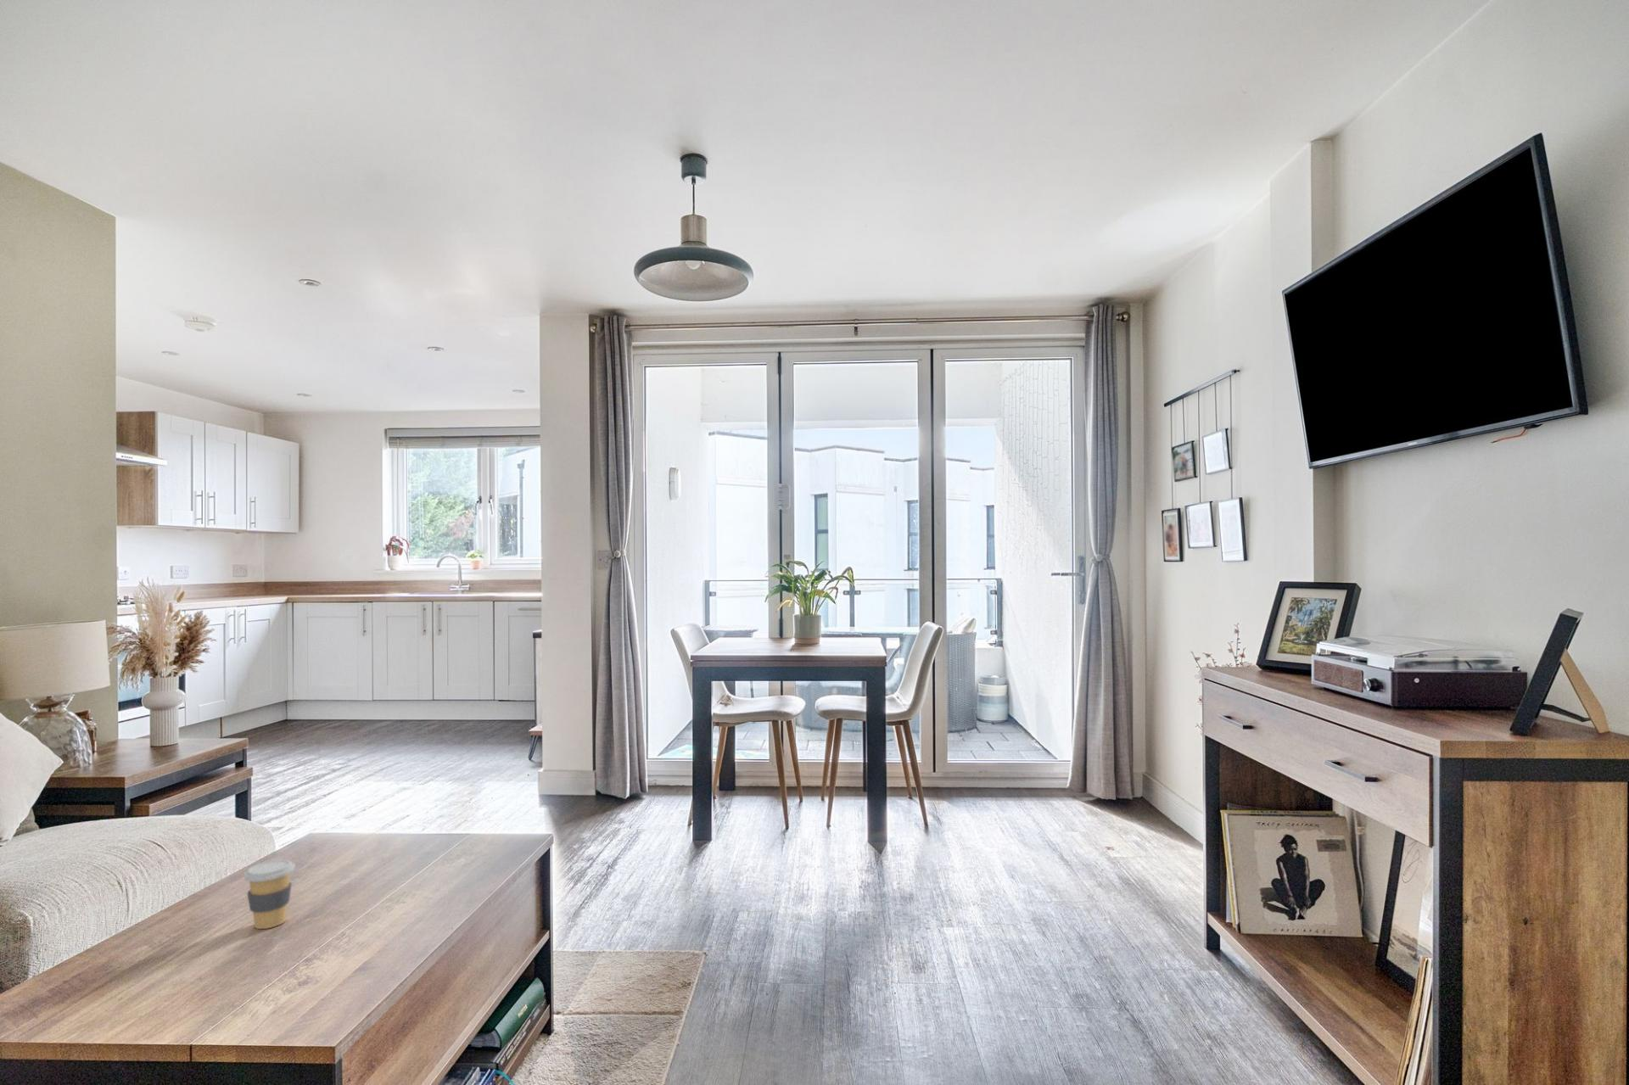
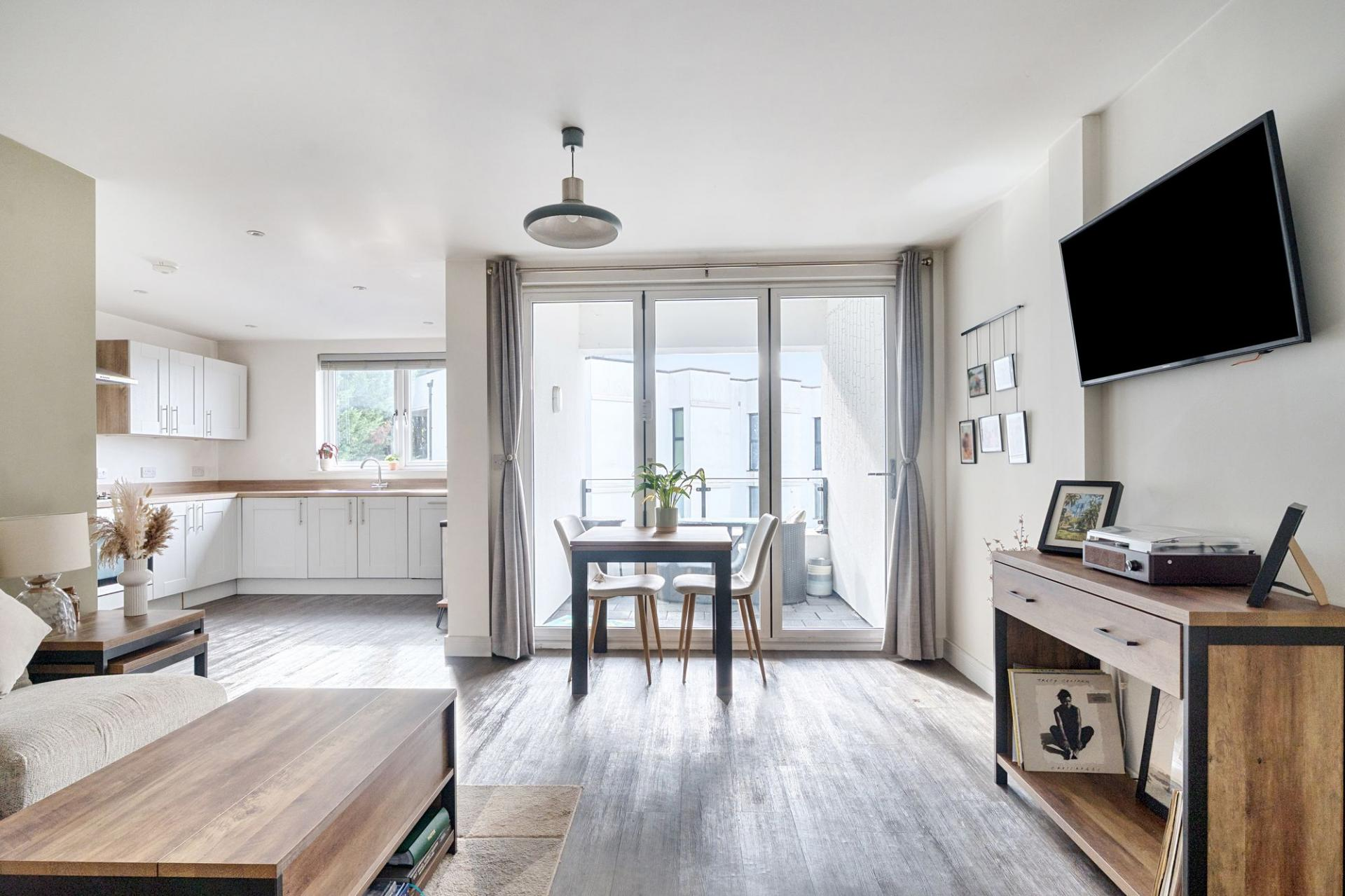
- coffee cup (270, 894)
